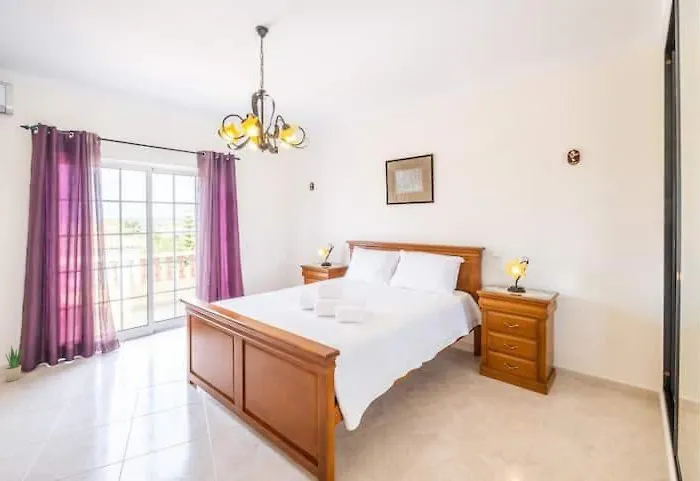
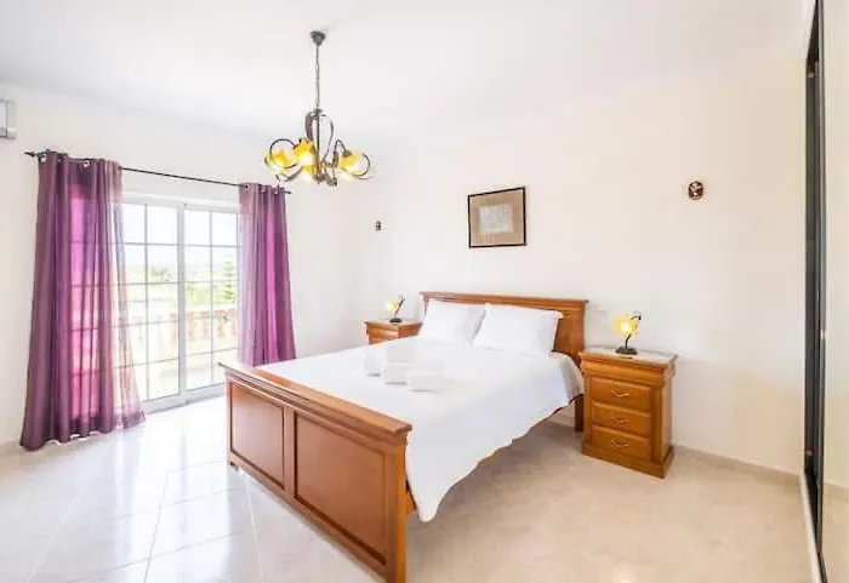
- potted plant (14, 361)
